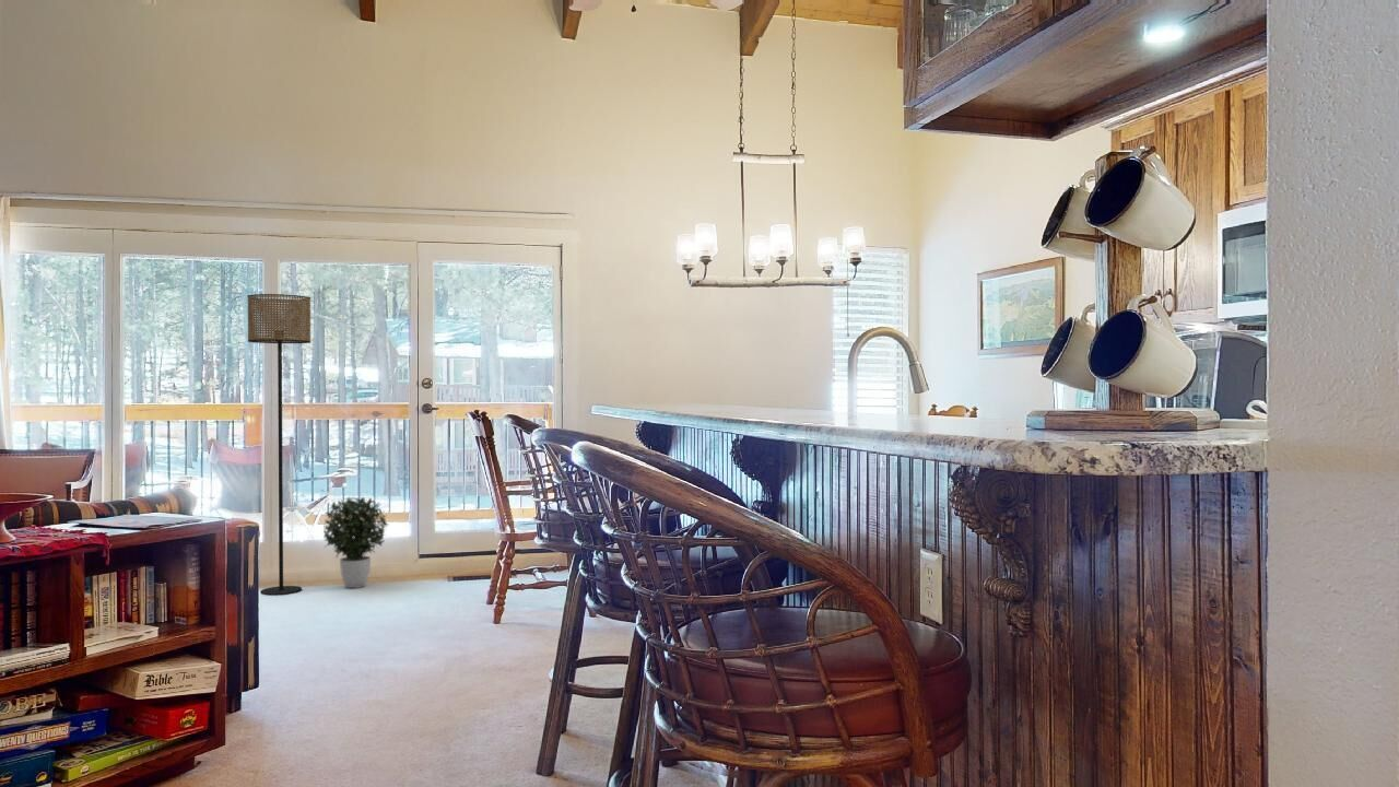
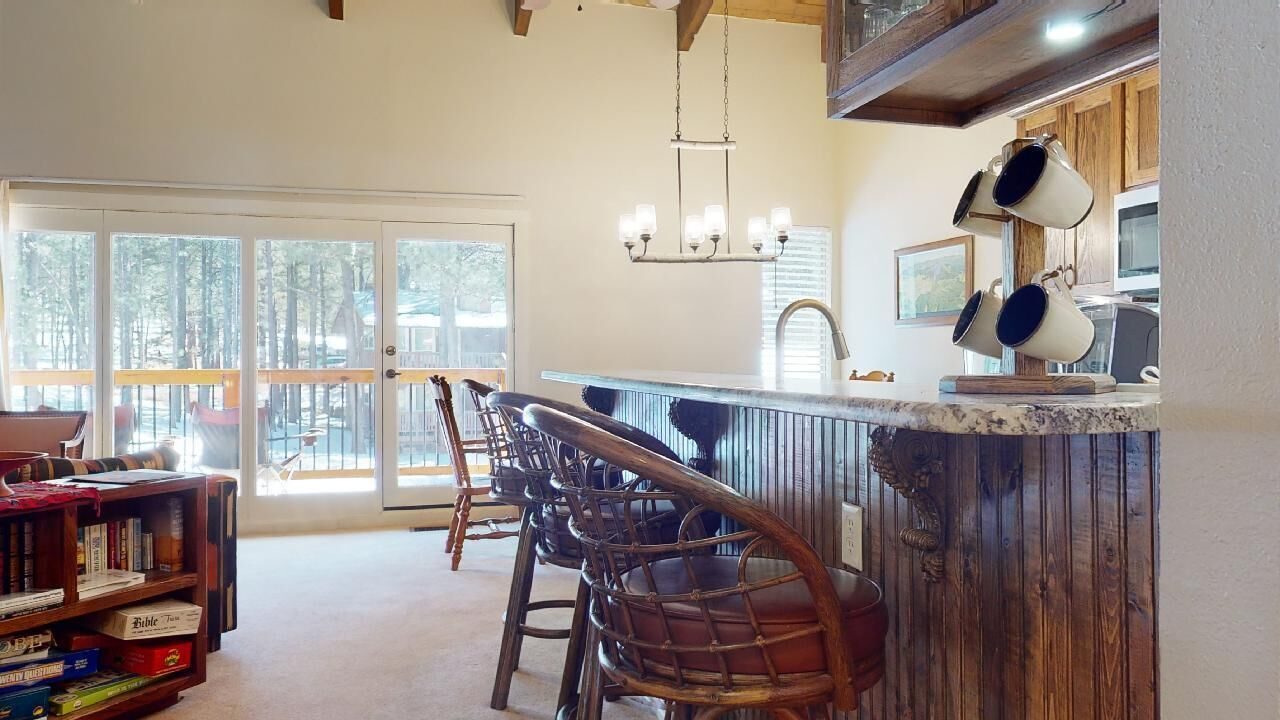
- potted plant (355, 541)
- floor lamp (280, 444)
